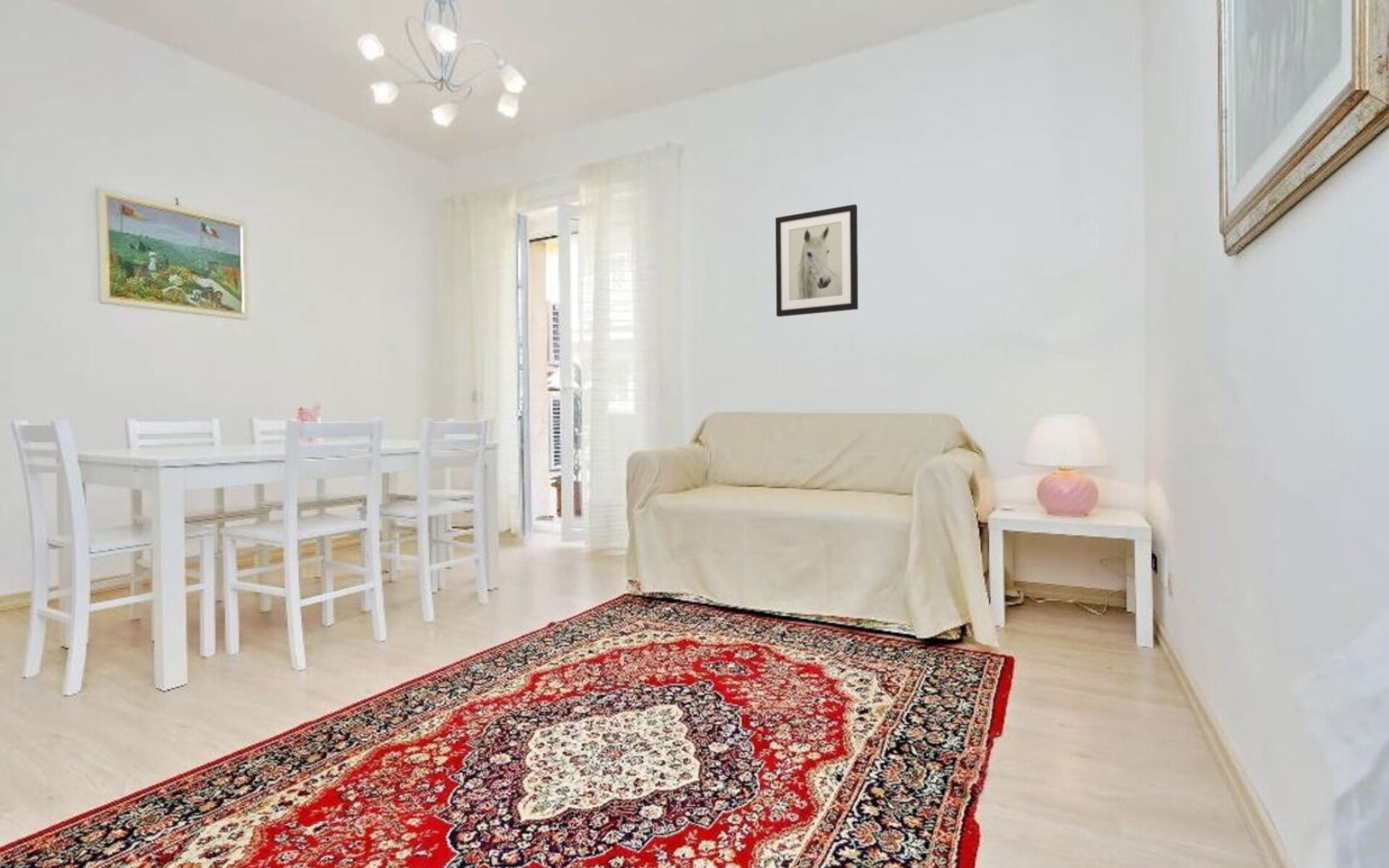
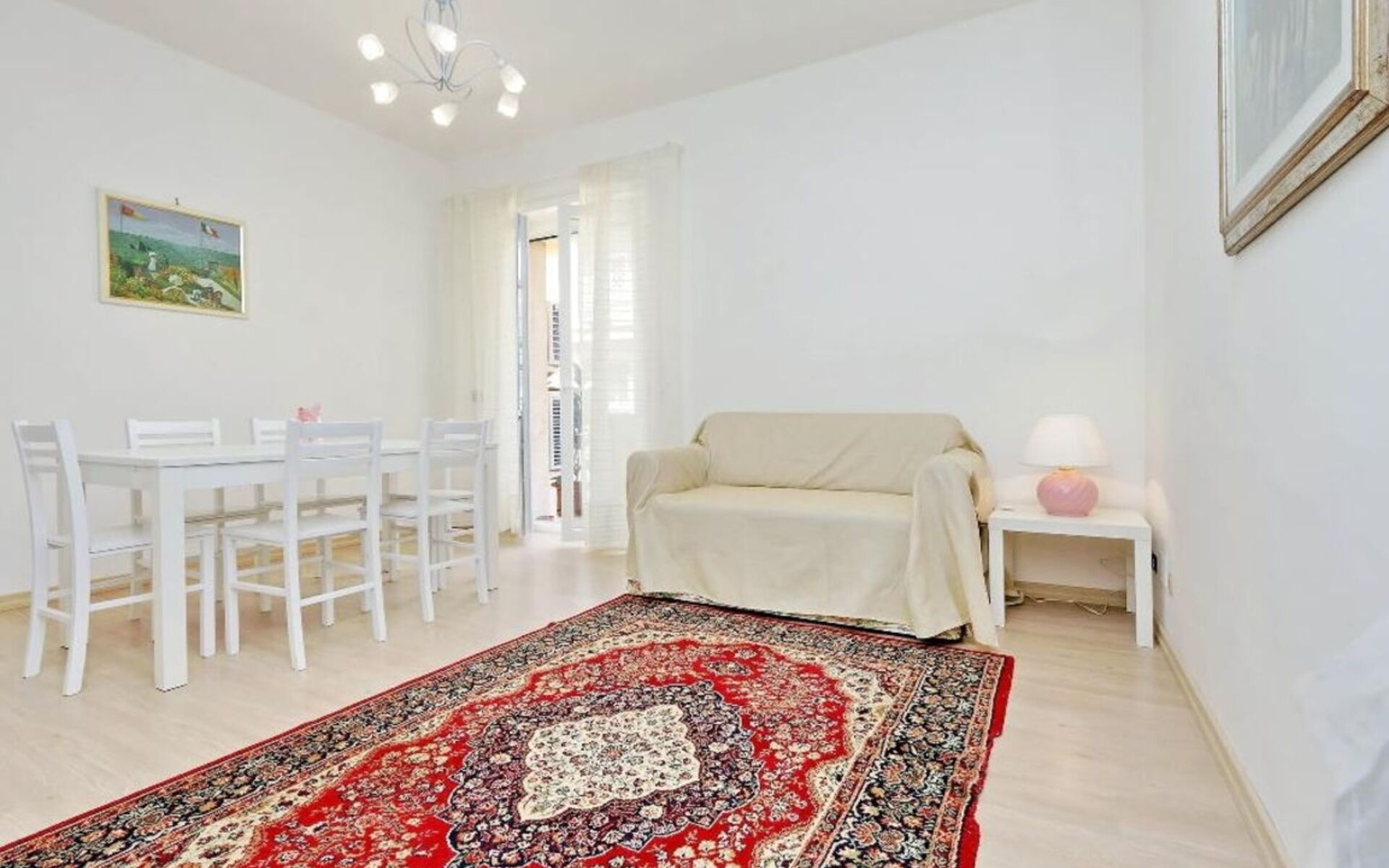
- wall art (815, 262)
